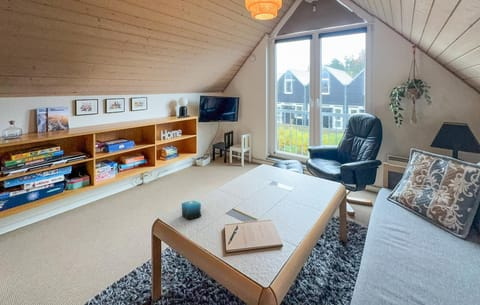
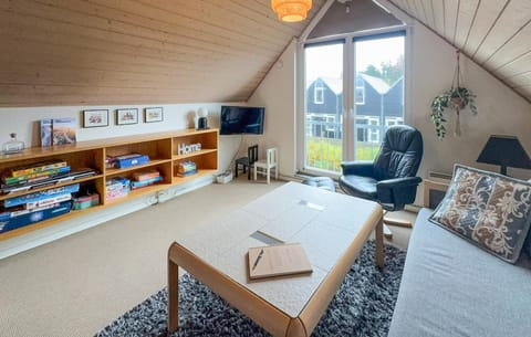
- candle (191, 206)
